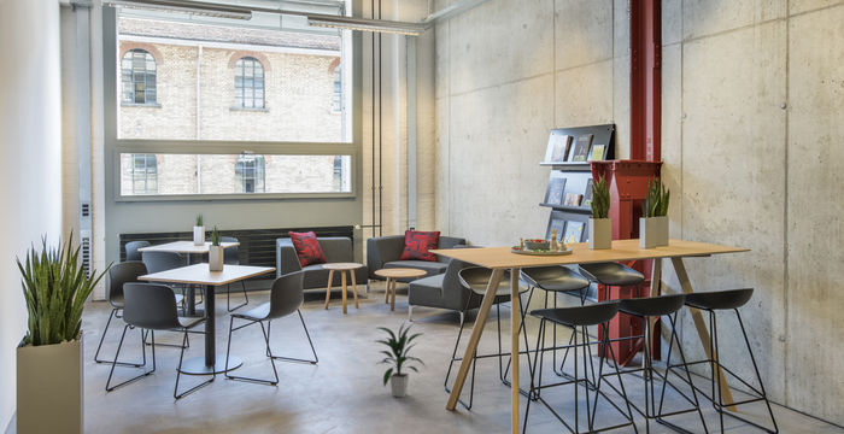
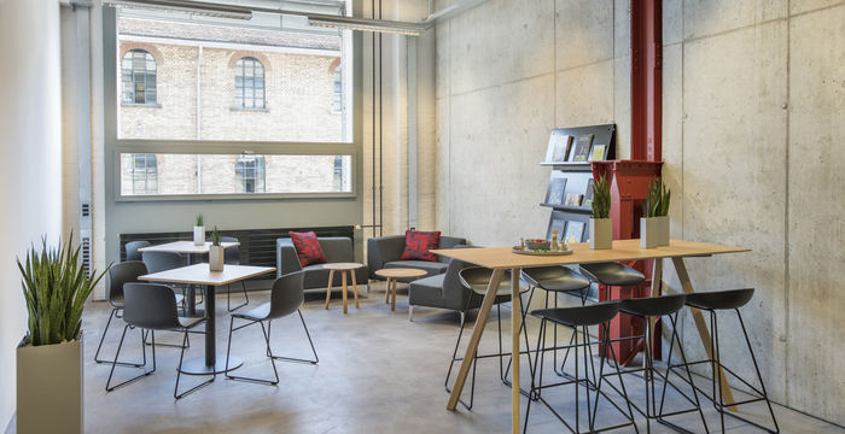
- indoor plant (397, 357)
